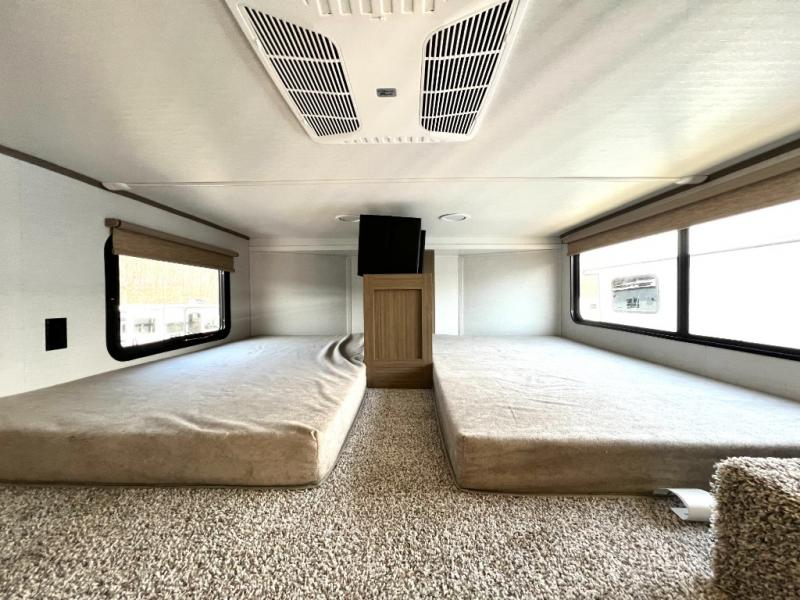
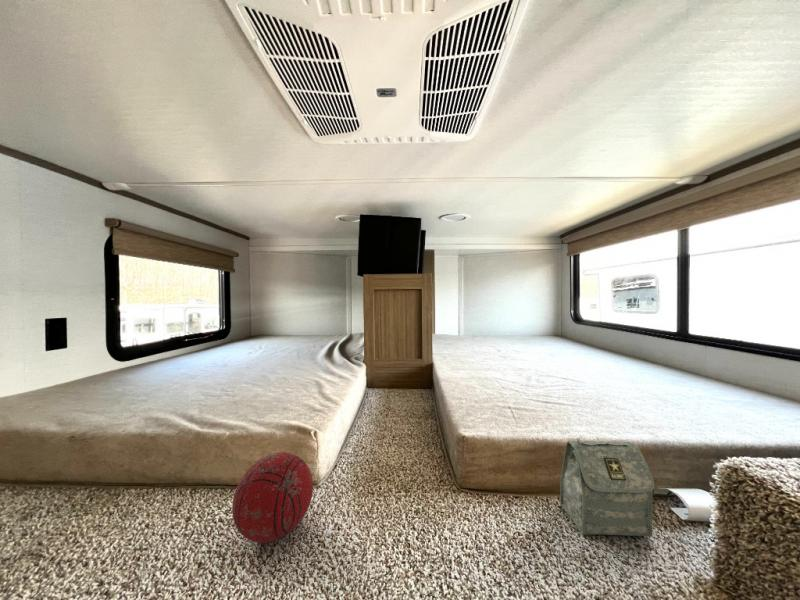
+ ball (275, 494)
+ bag (604, 481)
